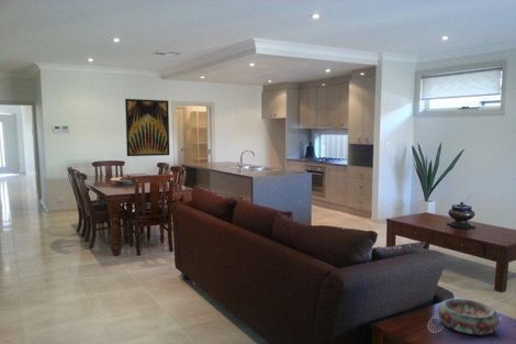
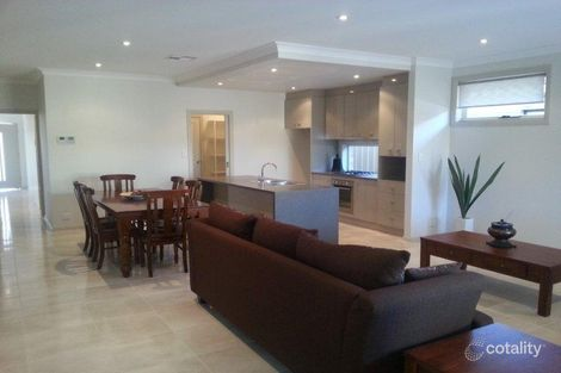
- wall art (147, 127)
- decorative bowl (467, 315)
